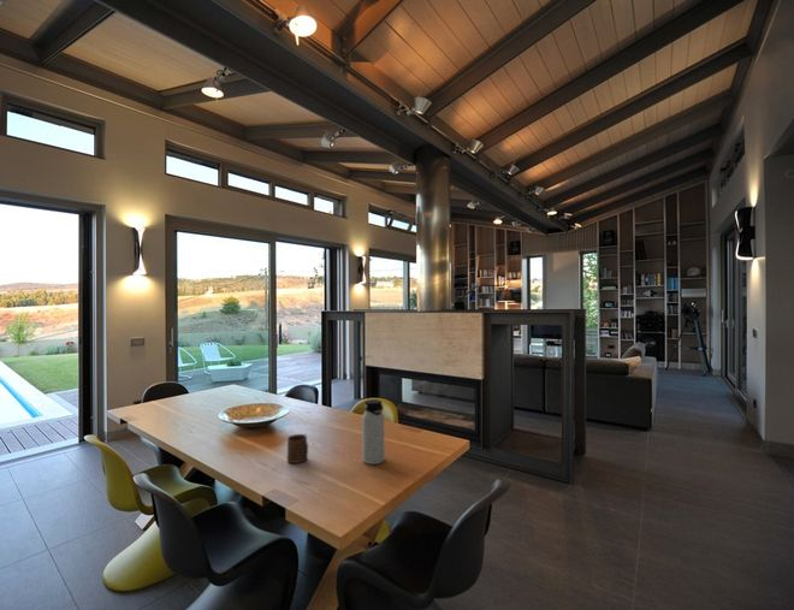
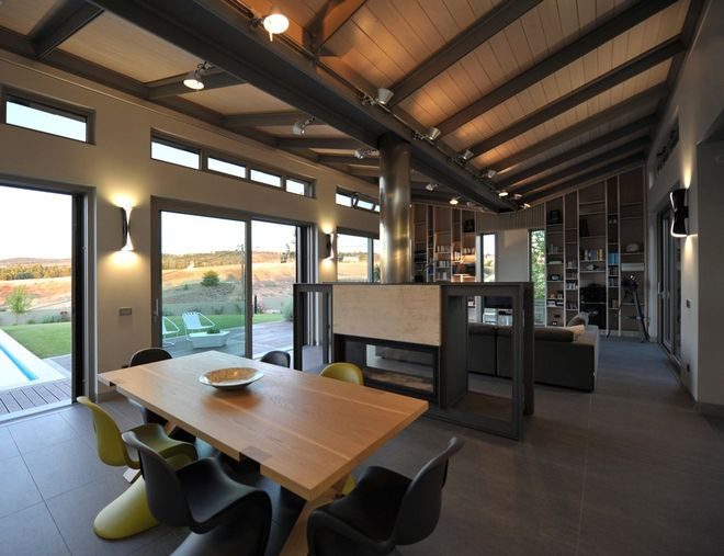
- water bottle (373, 430)
- cup (297, 448)
